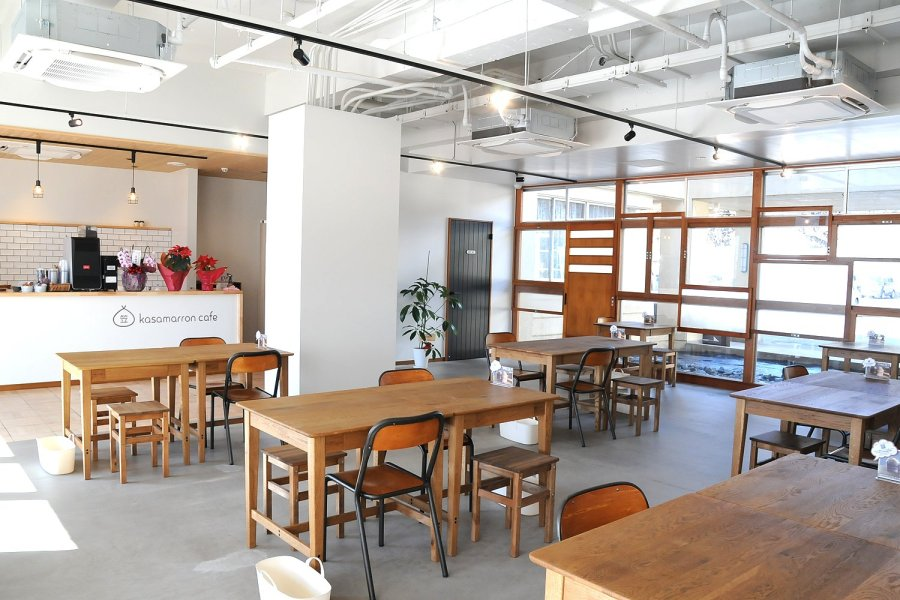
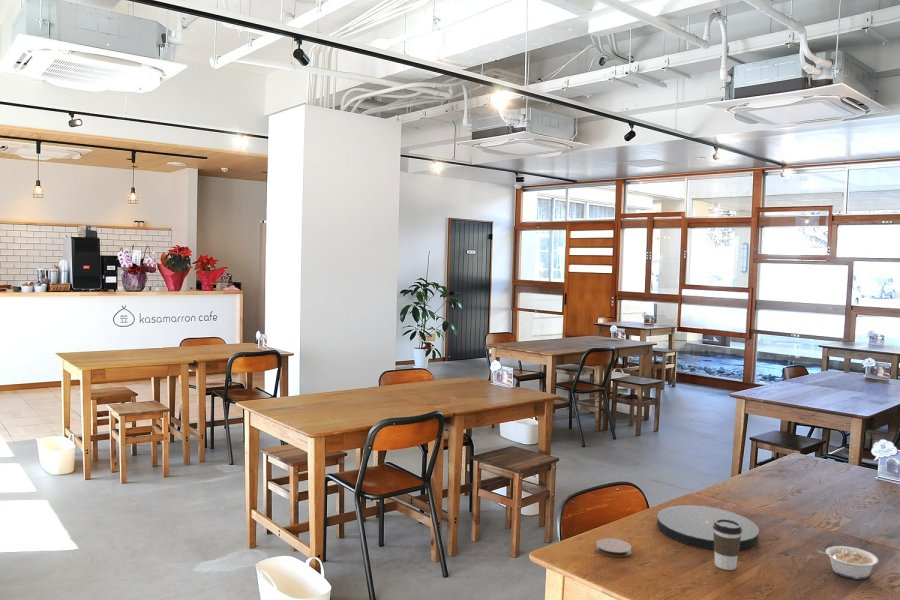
+ coaster (613, 547)
+ legume (850, 562)
+ plate (706, 526)
+ coffee cup (726, 544)
